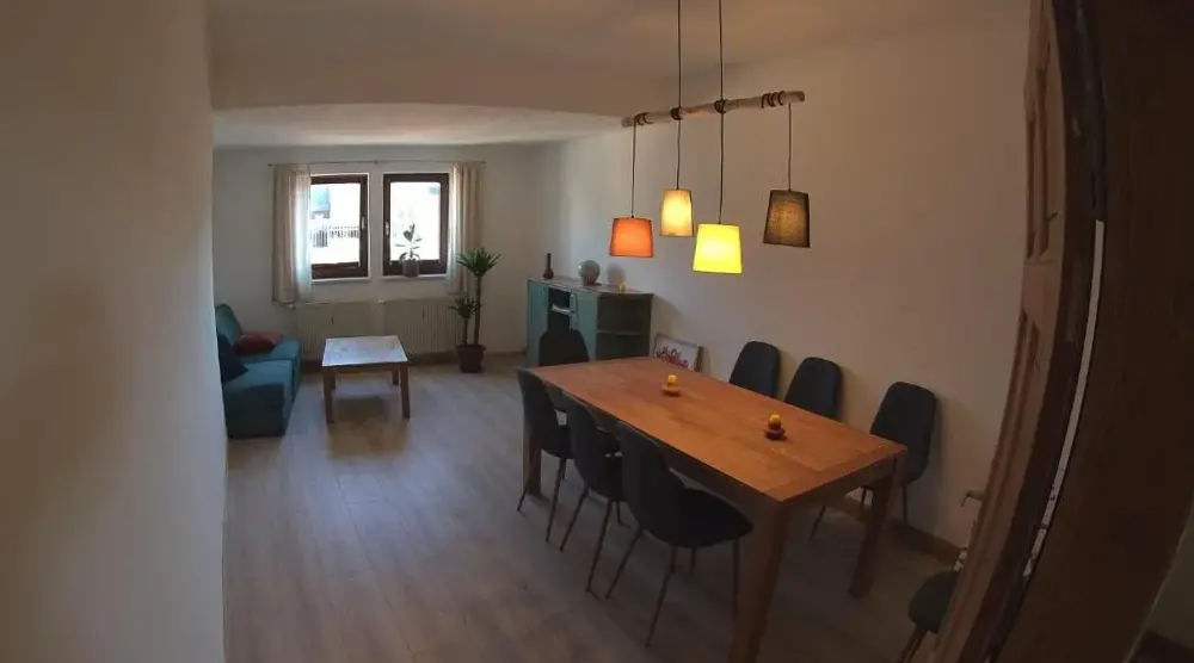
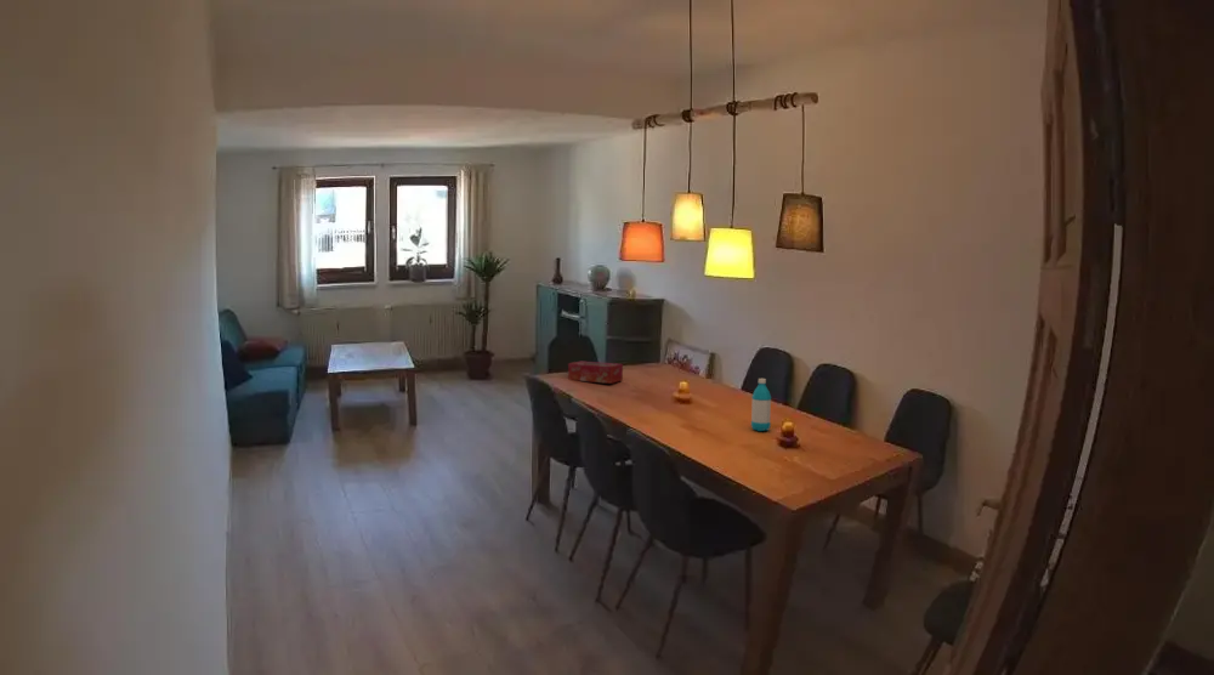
+ water bottle (761, 404)
+ tissue box (595, 371)
